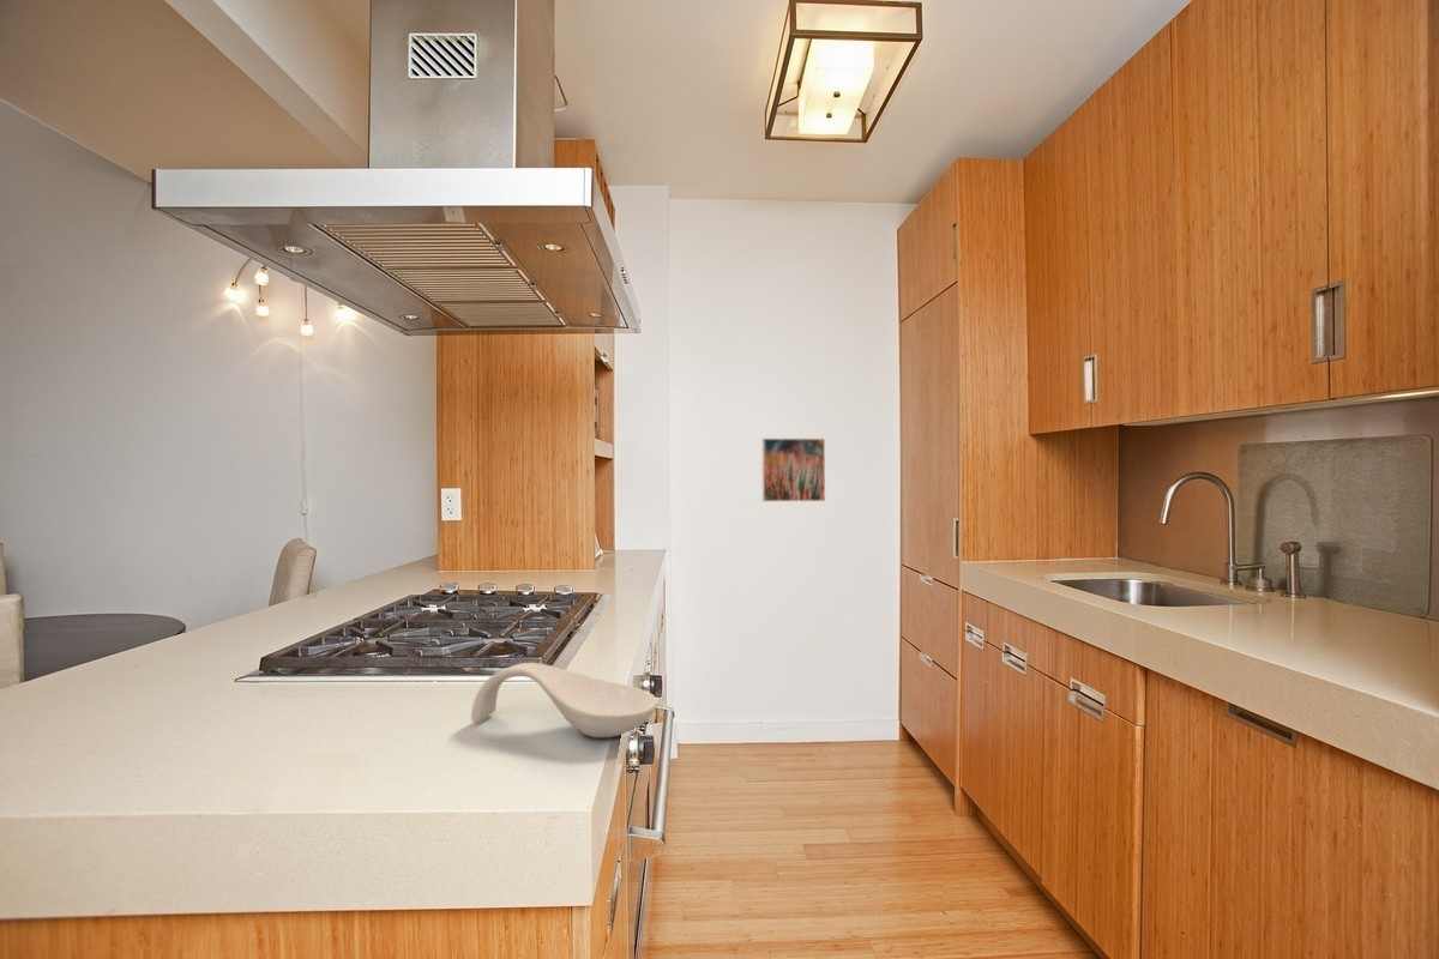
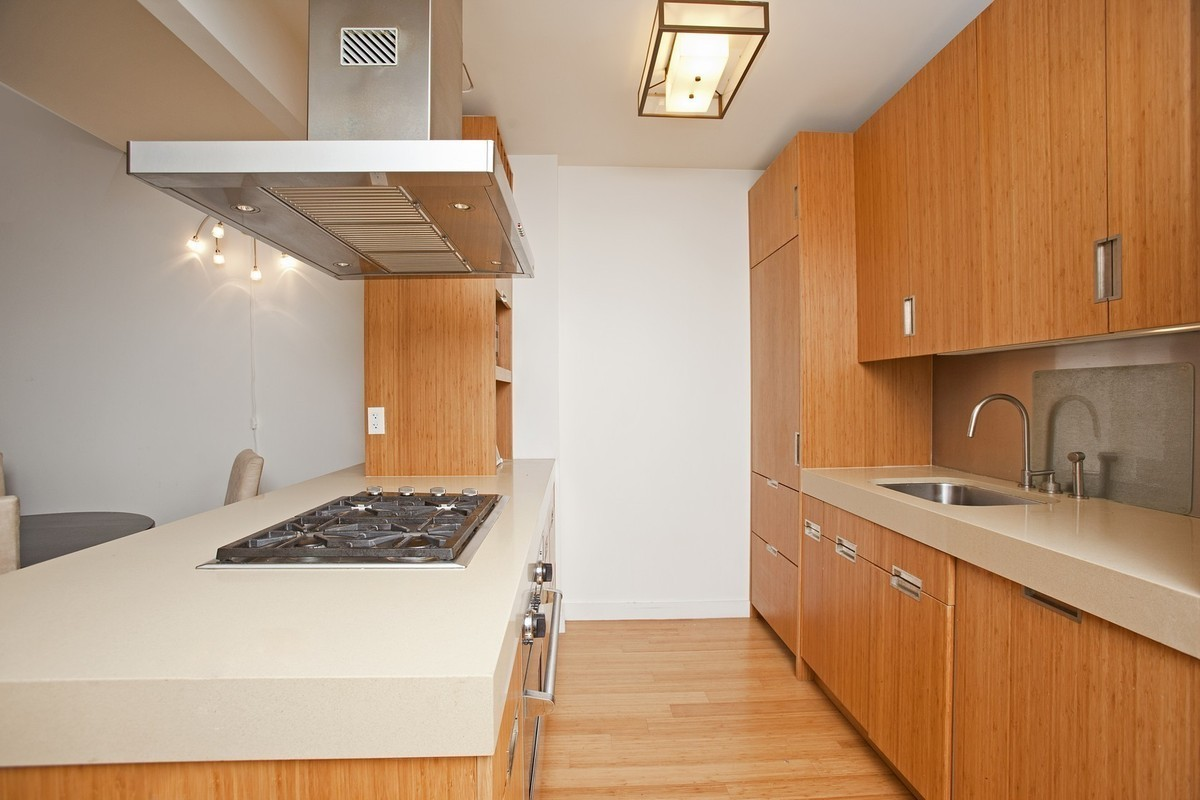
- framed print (793, 470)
- spoon rest (564, 696)
